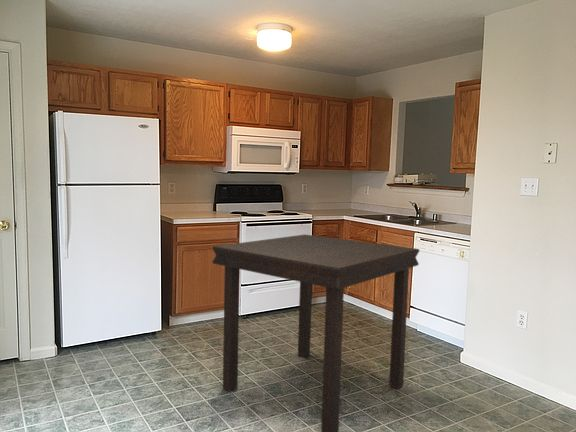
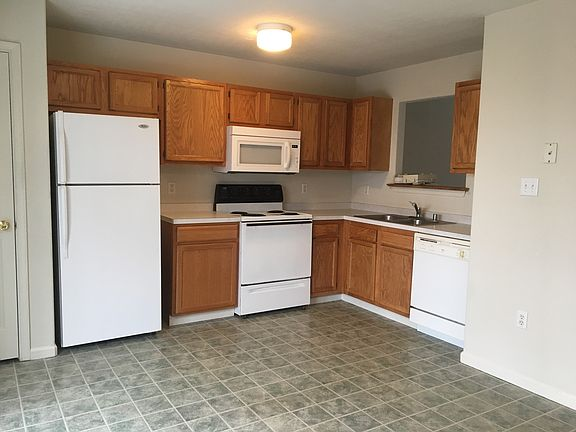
- dining table (310, 318)
